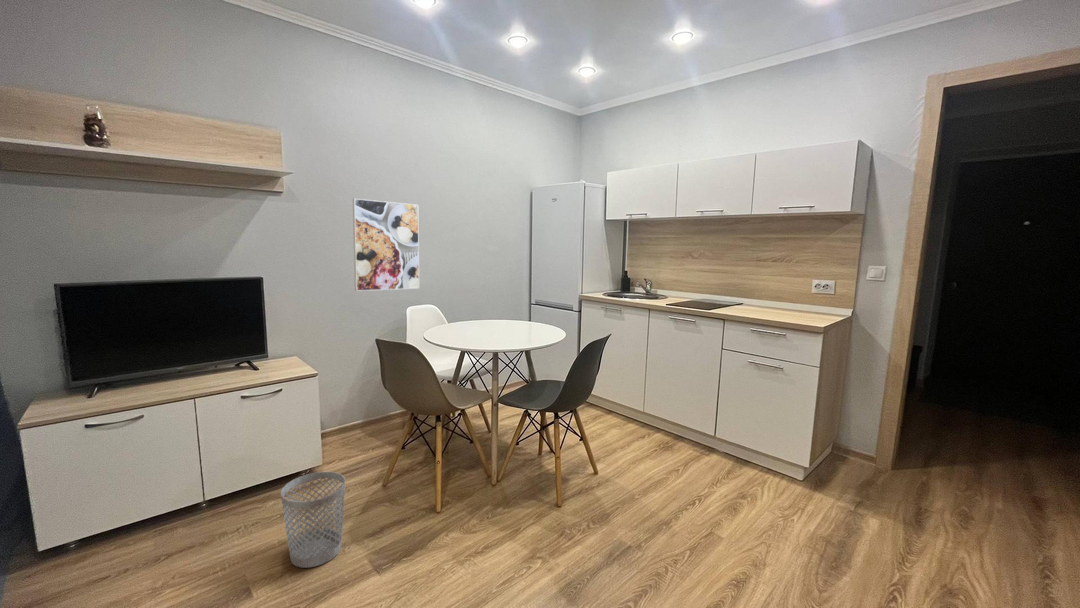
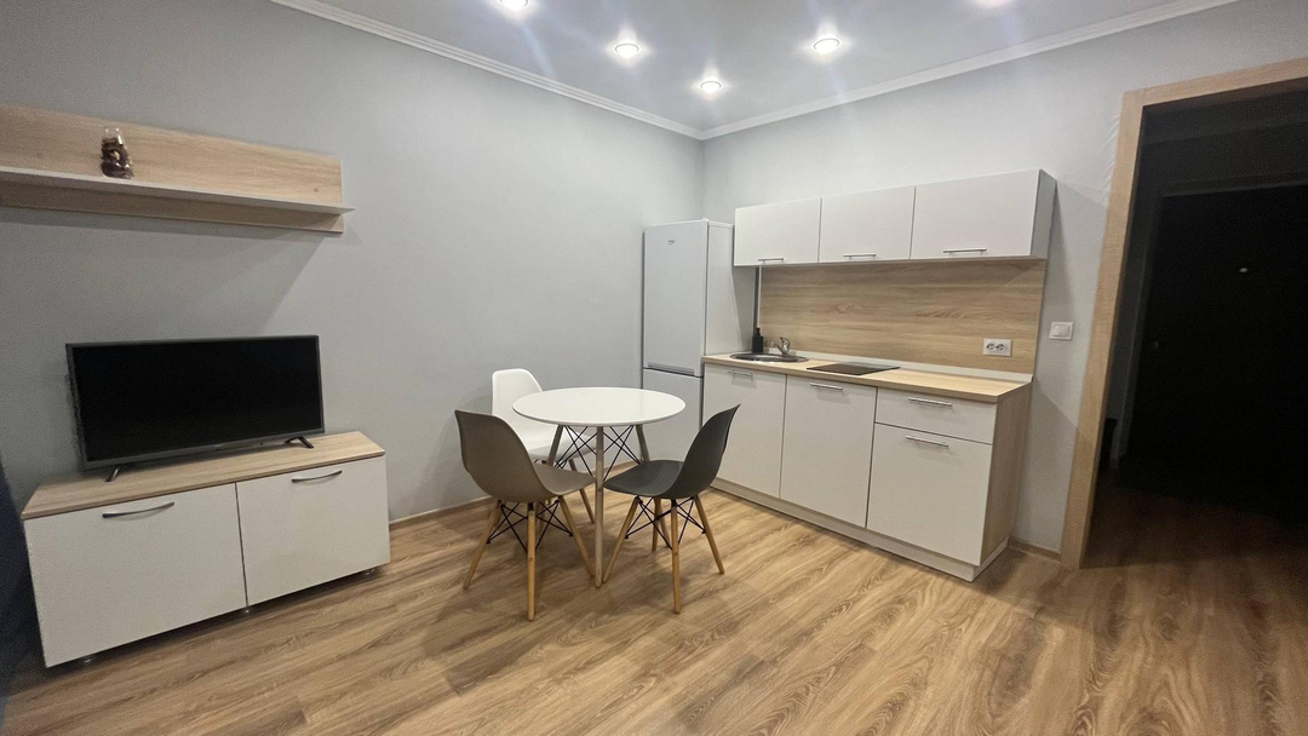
- wastebasket (315, 519)
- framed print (387, 246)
